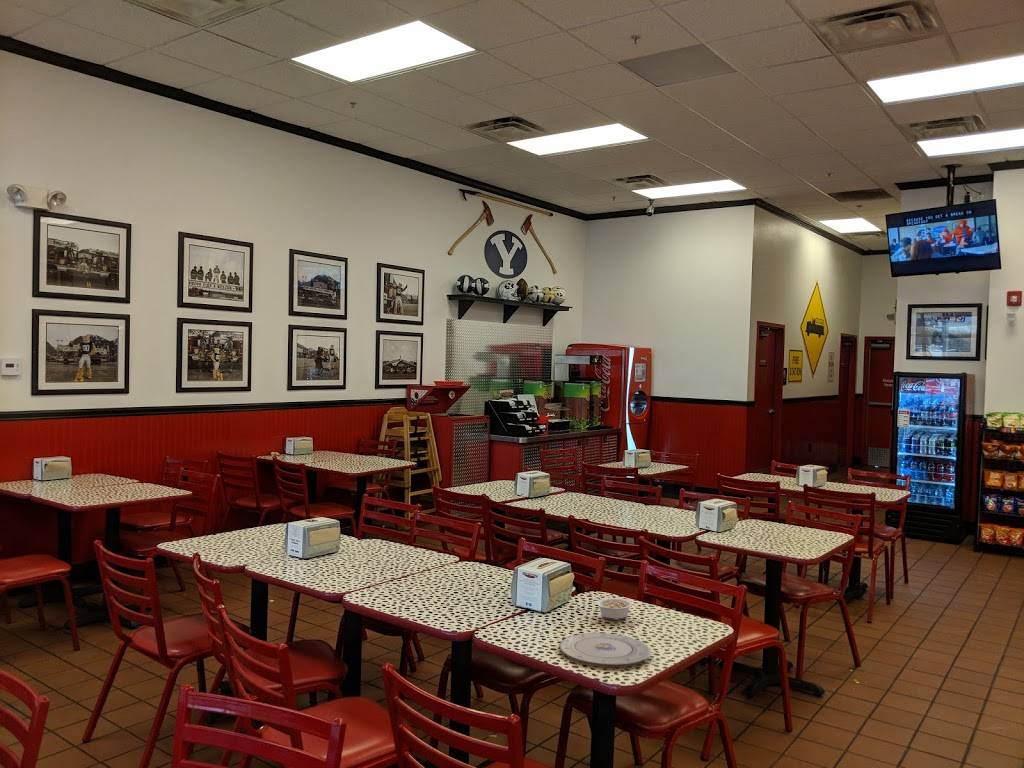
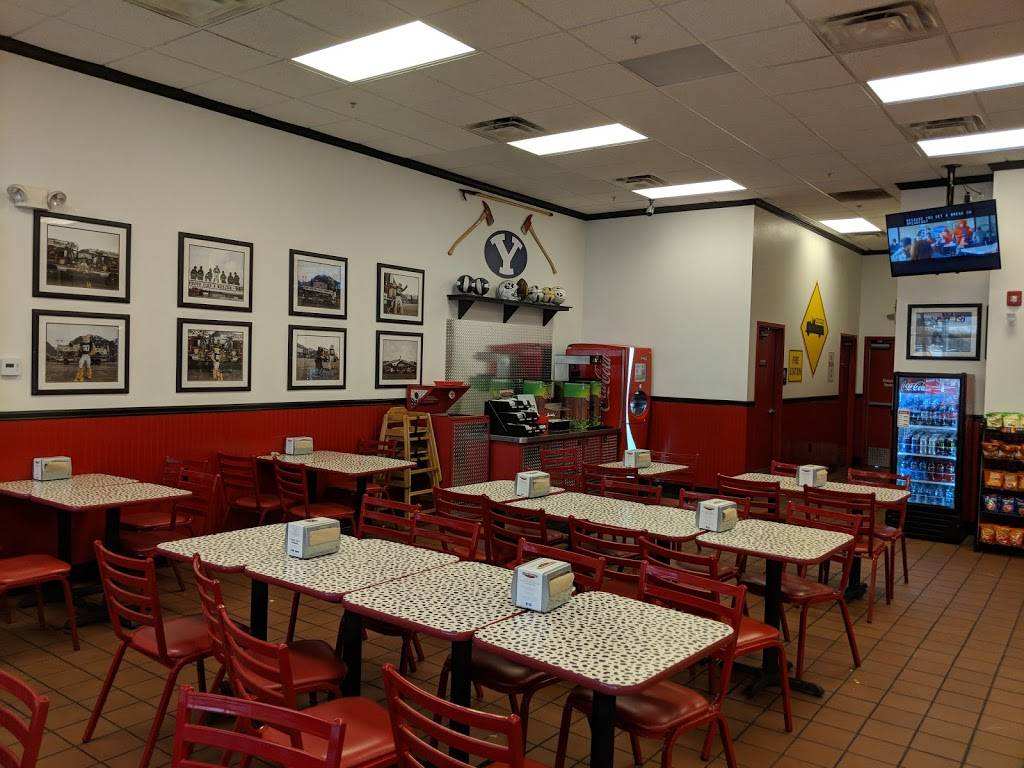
- plate (604, 650)
- legume (613, 608)
